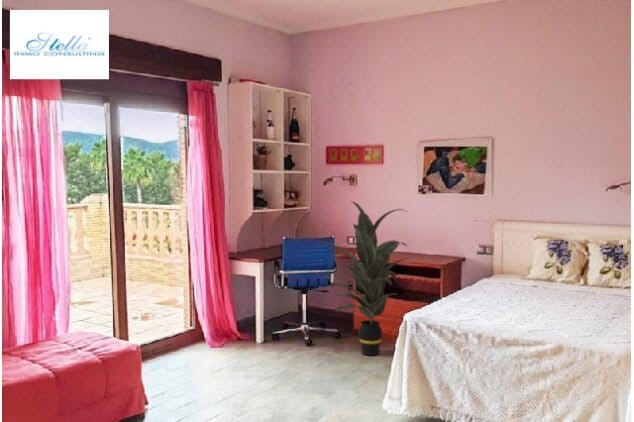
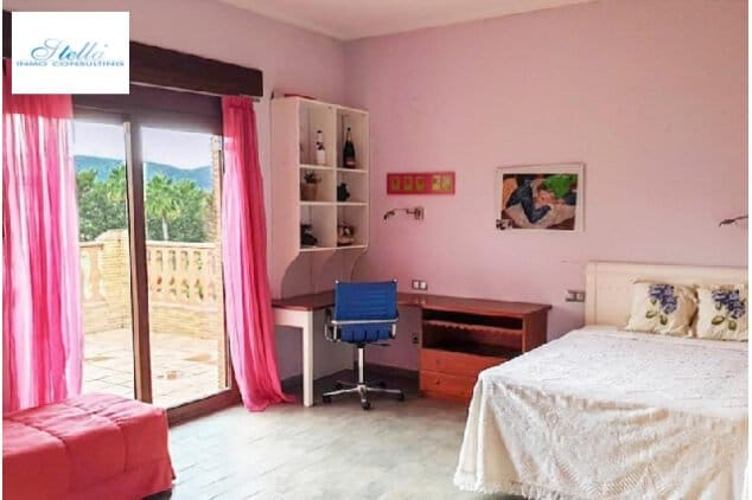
- indoor plant (366, 276)
